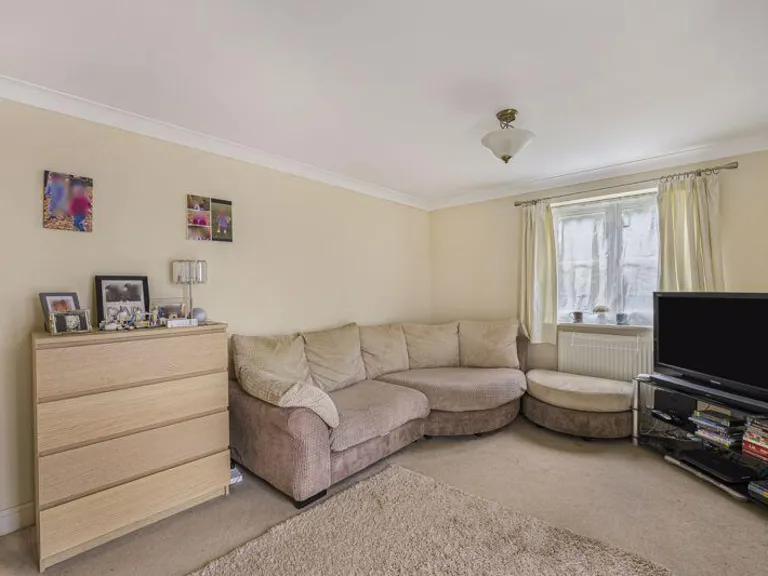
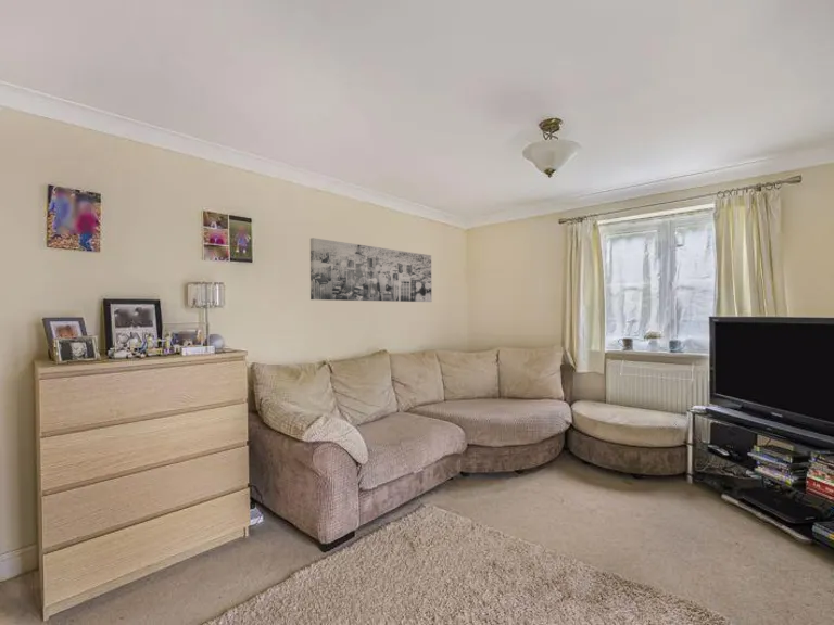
+ wall art (379, 273)
